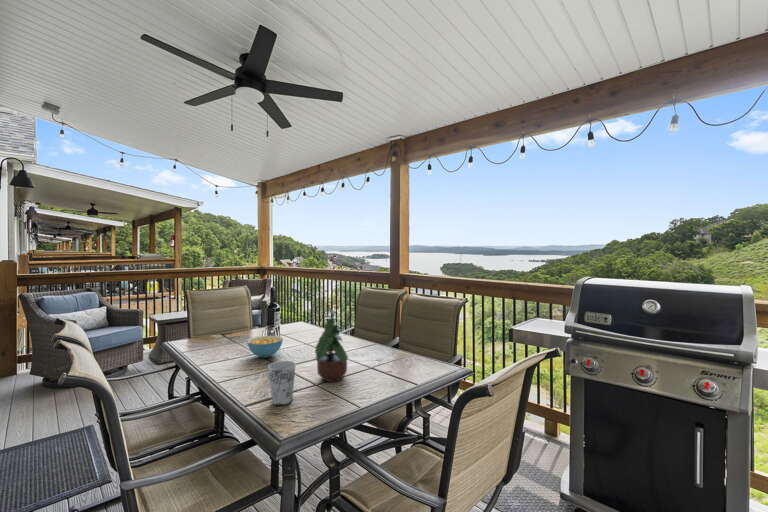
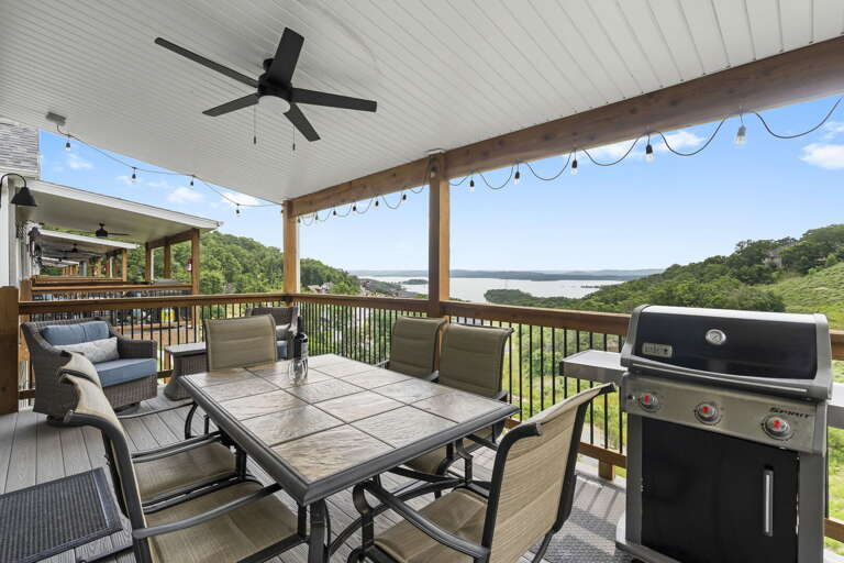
- potted plant (330, 343)
- cup (282, 383)
- cereal bowl (265, 347)
